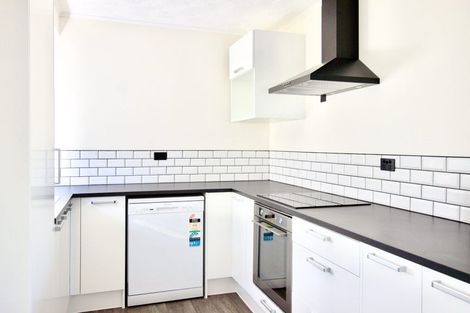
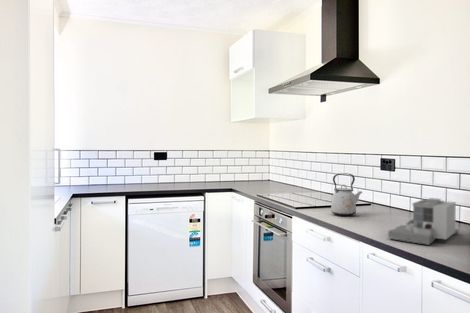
+ architectural model (424, 217)
+ kettle (347, 193)
